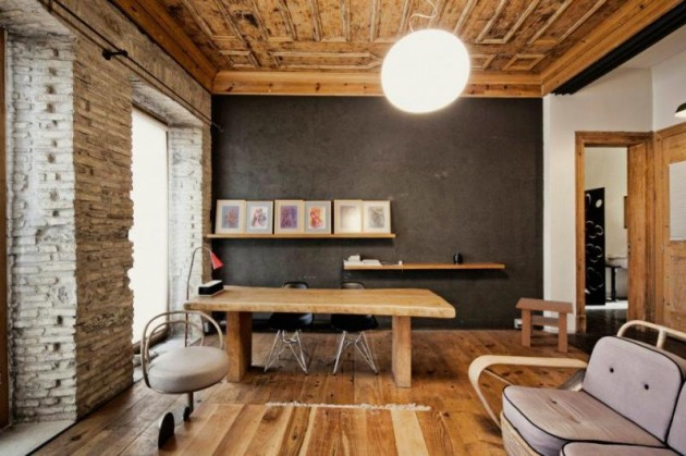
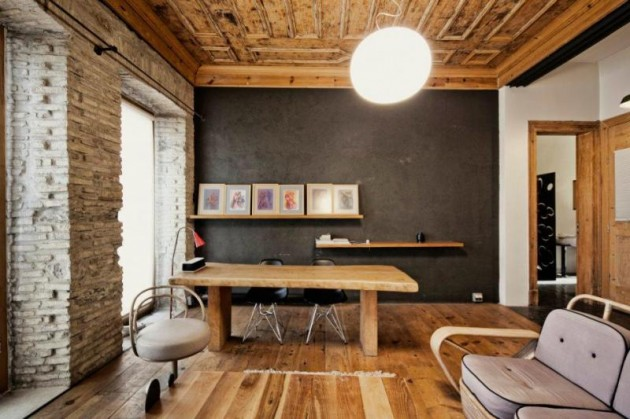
- coffee table (544, 323)
